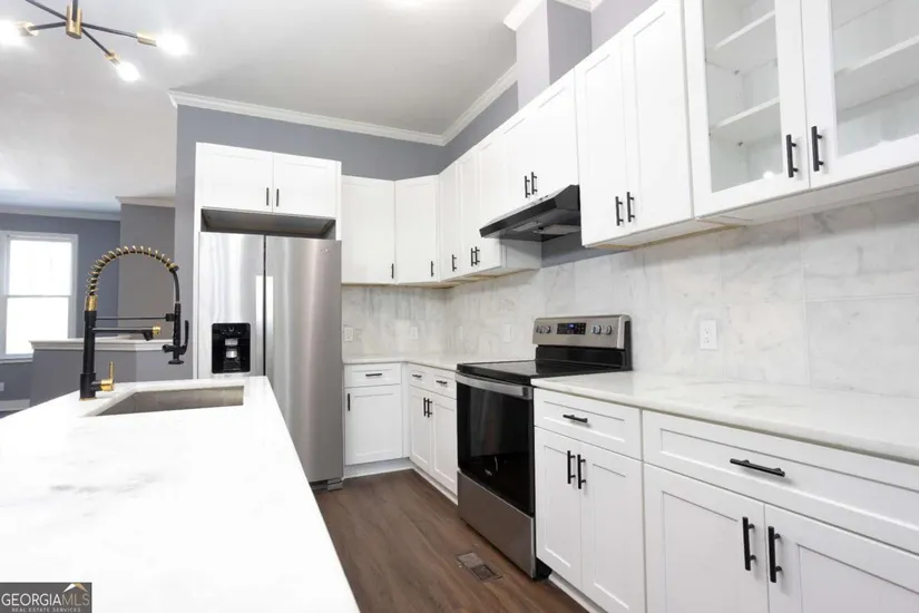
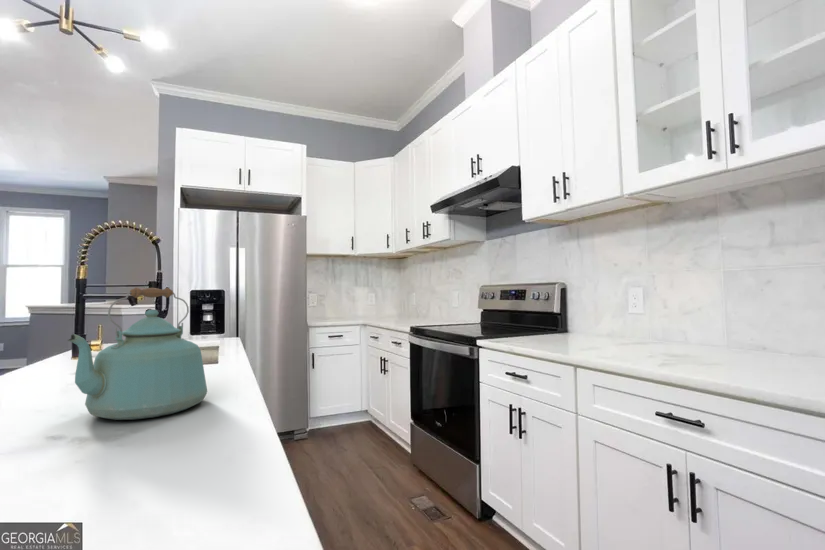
+ kettle (140, 348)
